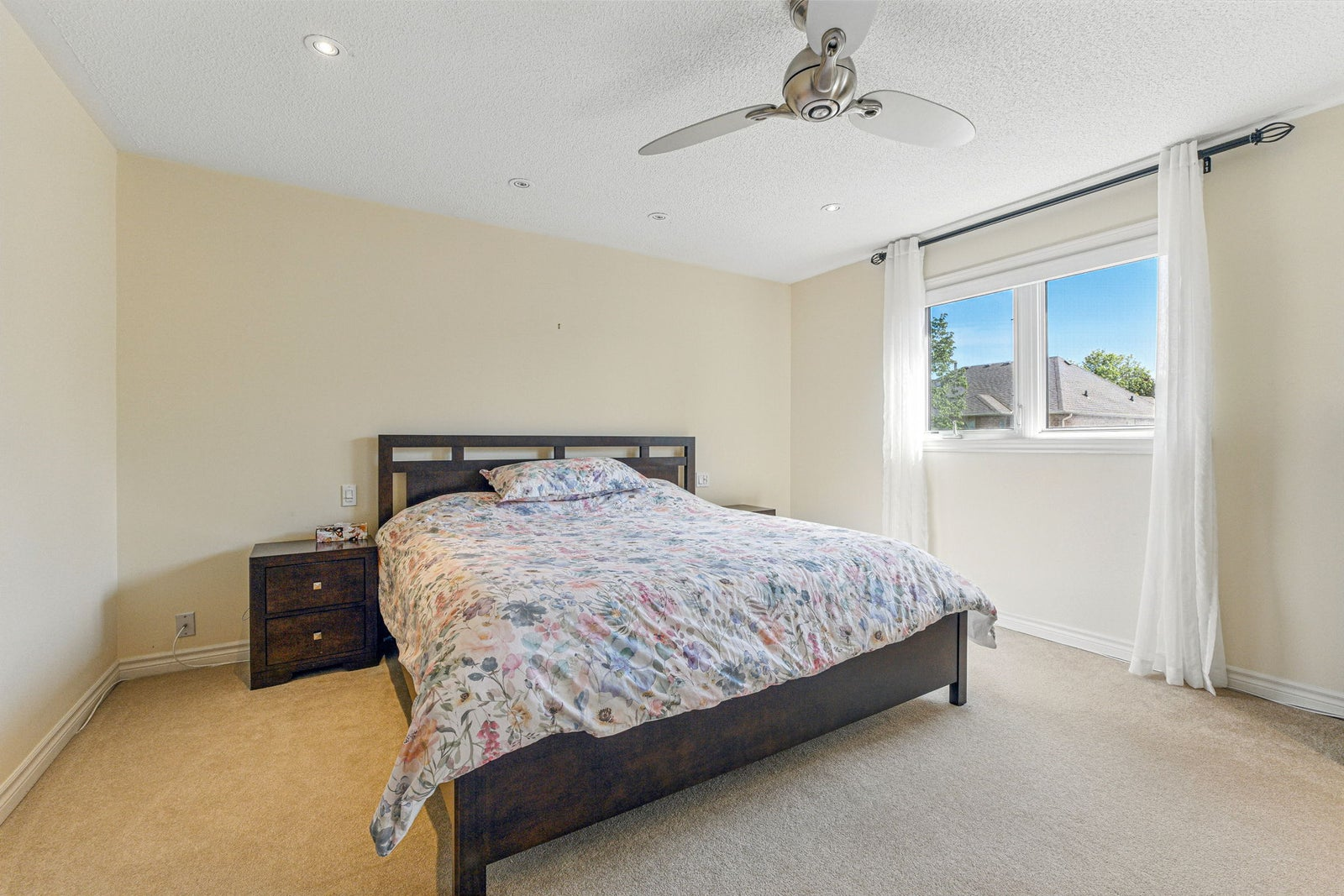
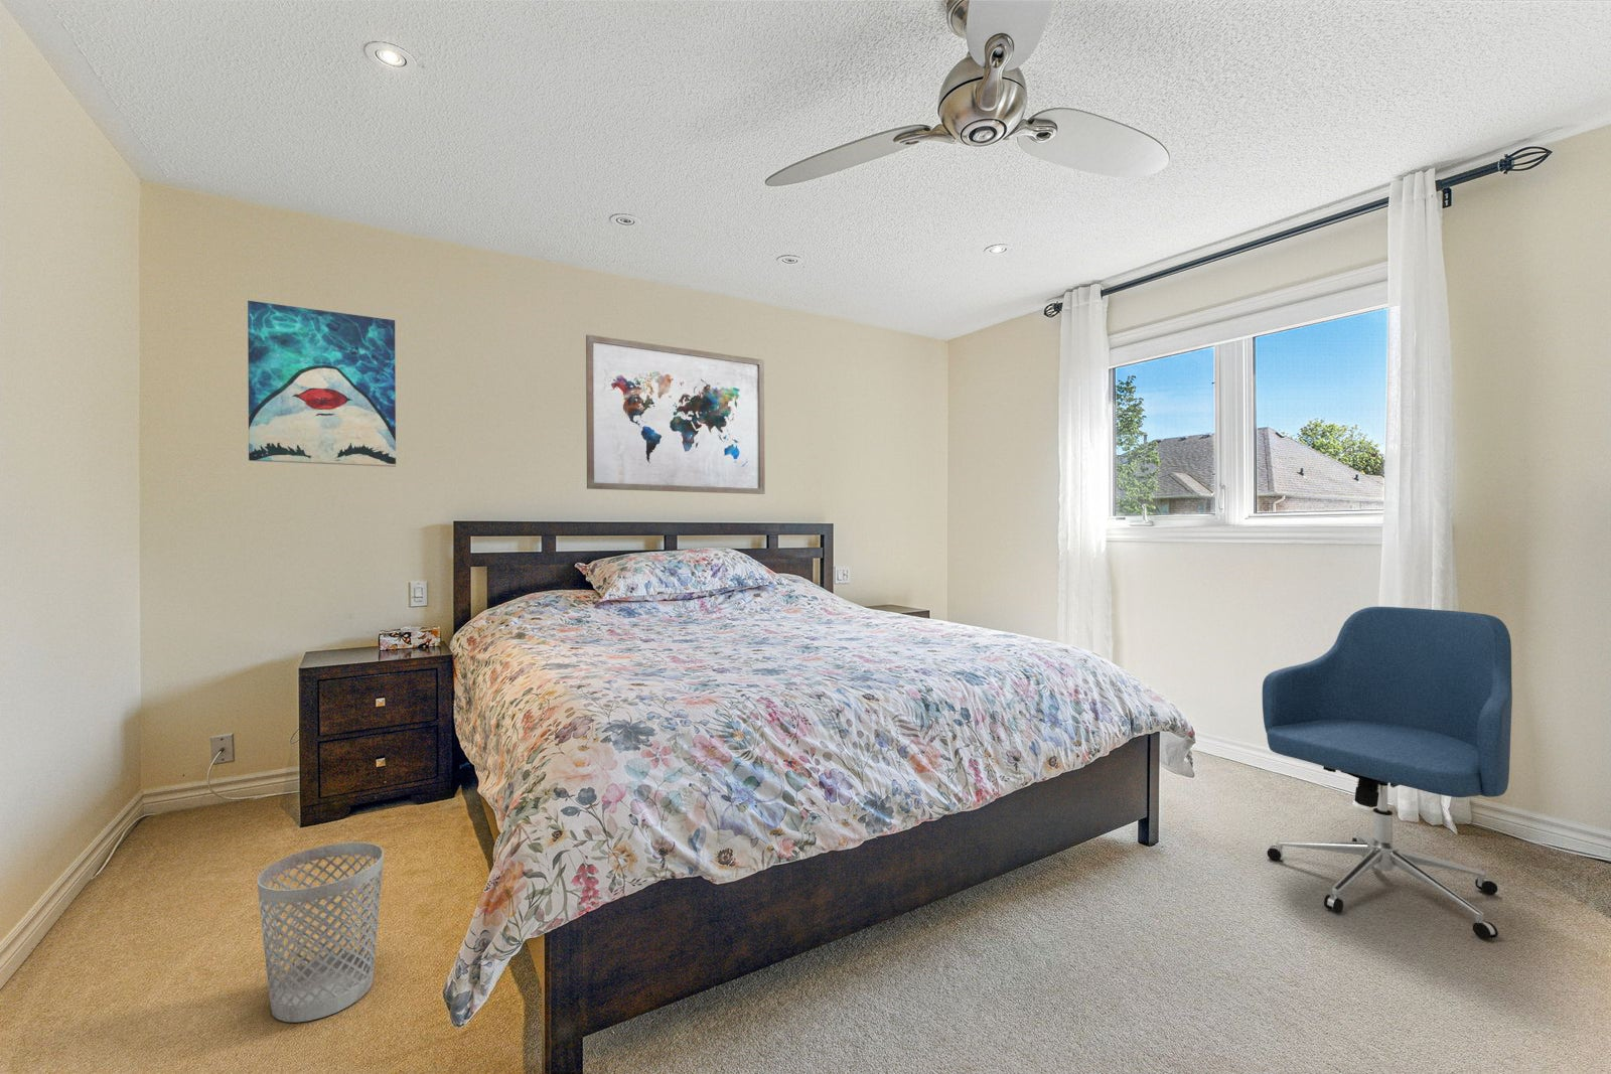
+ chair (1387, 749)
+ wall art (325, 387)
+ wastebasket (322, 930)
+ wall art (681, 420)
